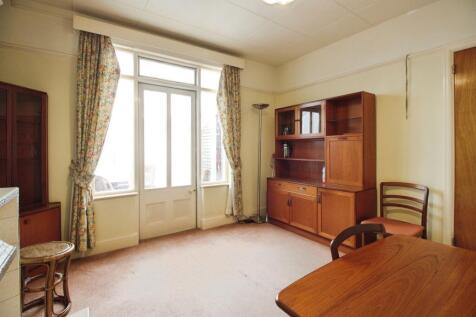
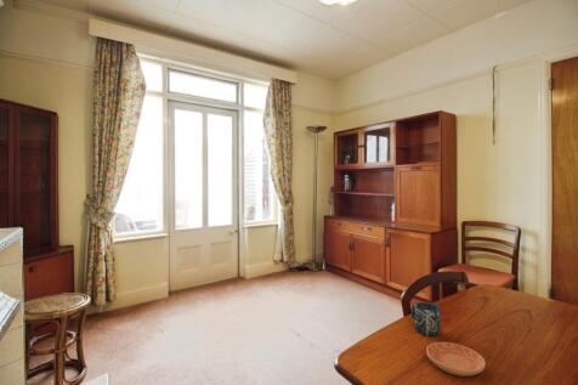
+ cup (424, 316)
+ saucer (454, 358)
